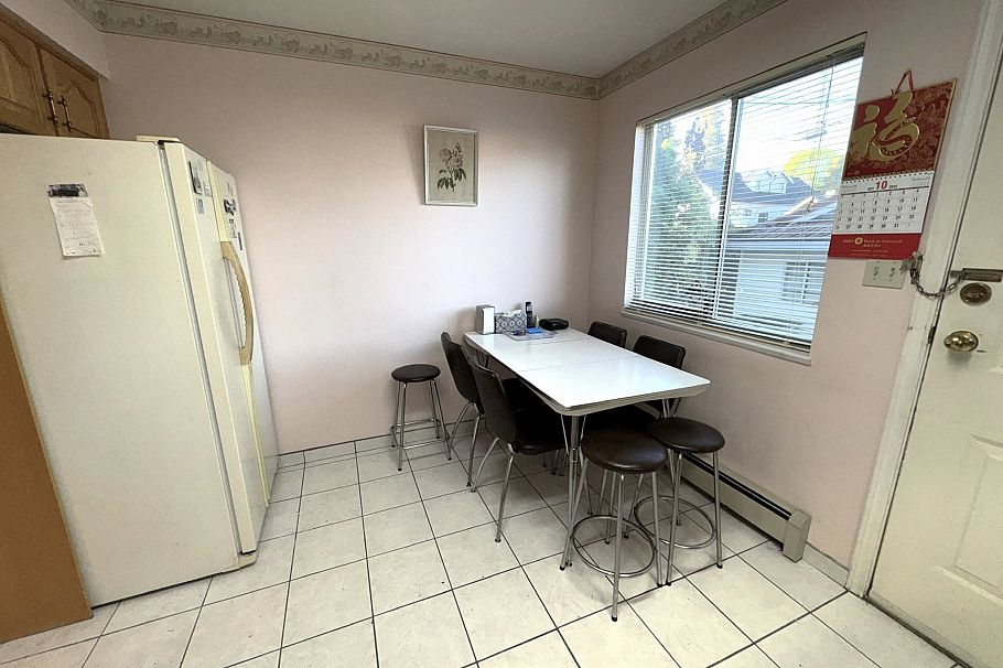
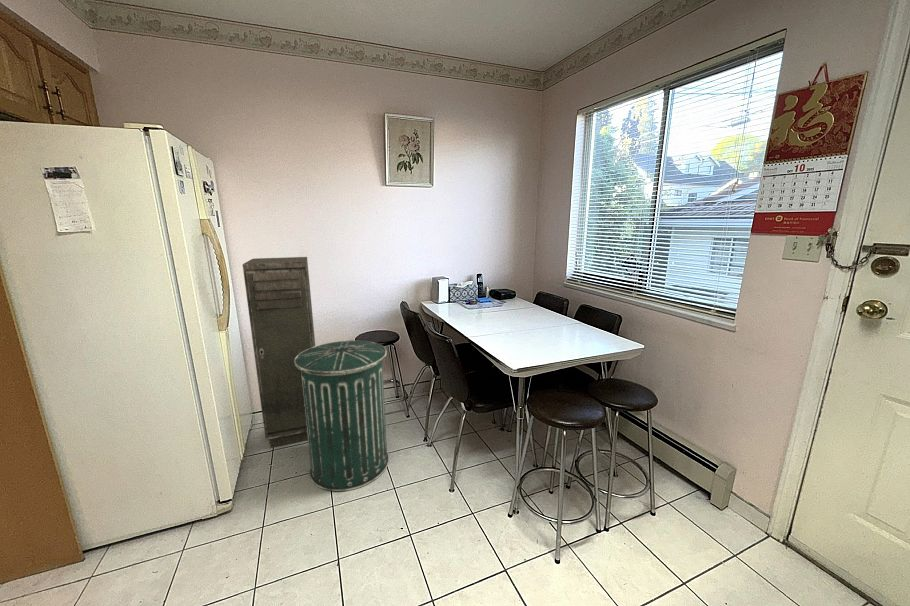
+ trash can (346, 407)
+ storage cabinet (287, 349)
